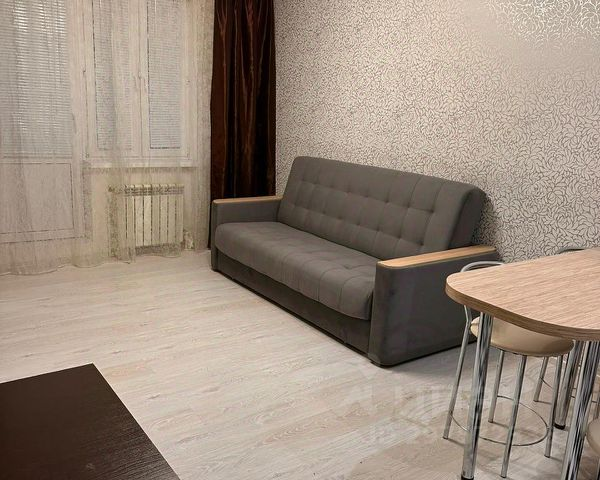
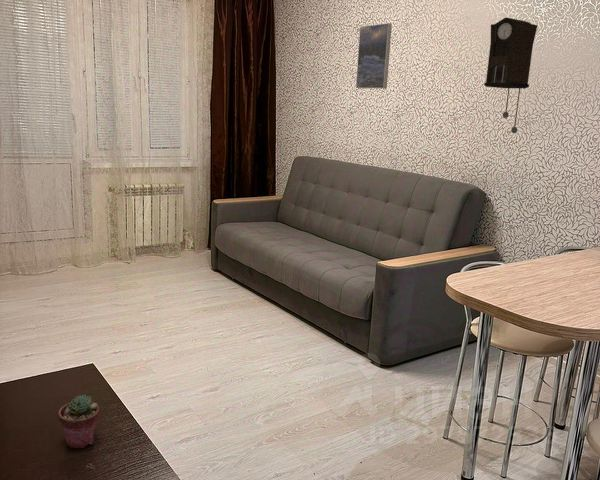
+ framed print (373, 57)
+ pendulum clock (507, 77)
+ potted succulent (79, 419)
